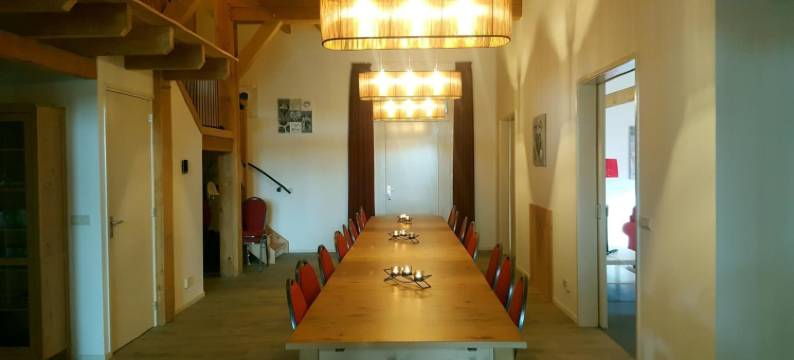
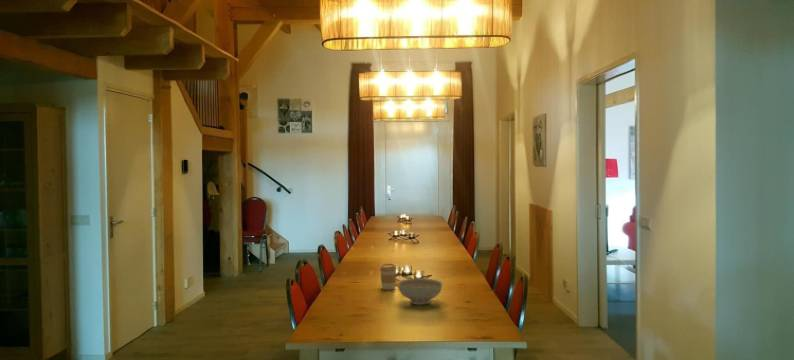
+ coffee cup (388, 276)
+ decorative bowl (420, 292)
